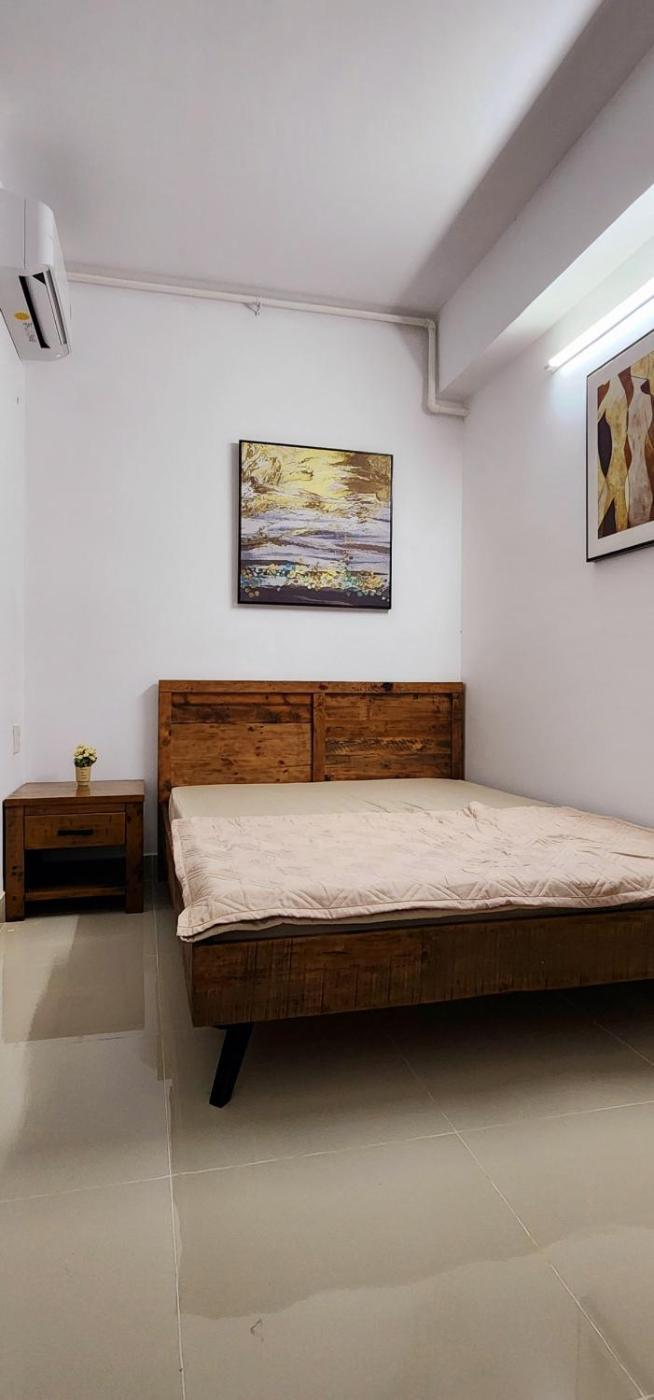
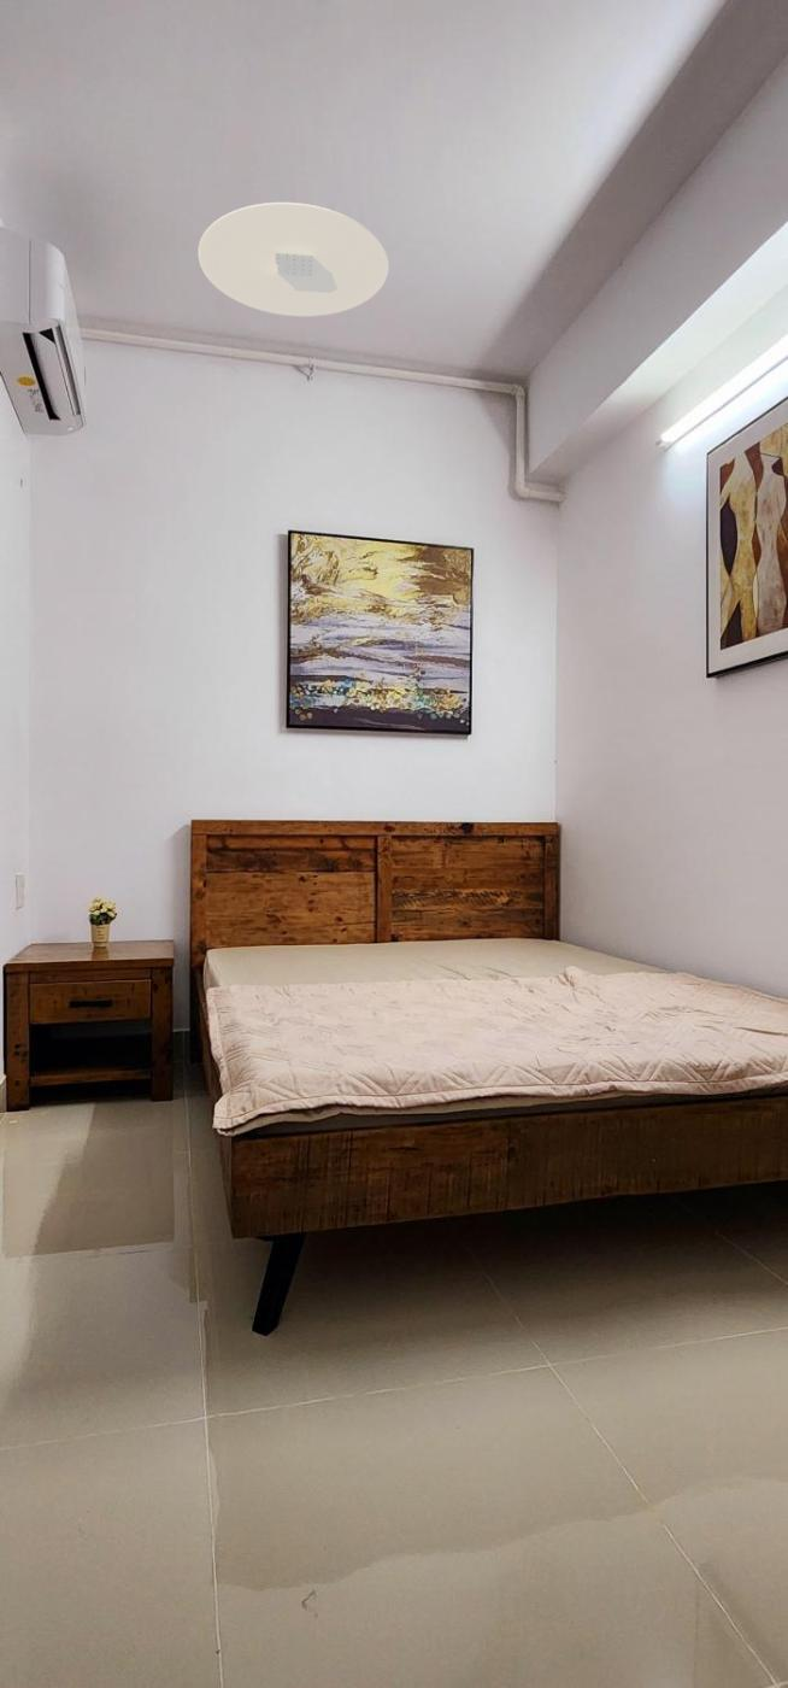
+ ceiling light (294, 256)
